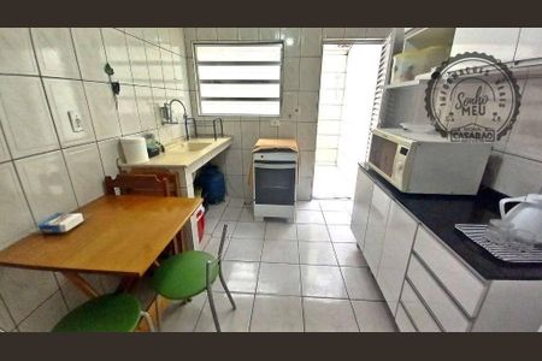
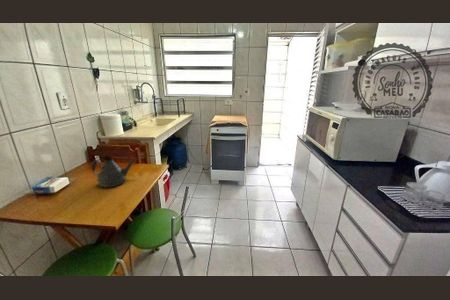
+ teapot (116, 170)
